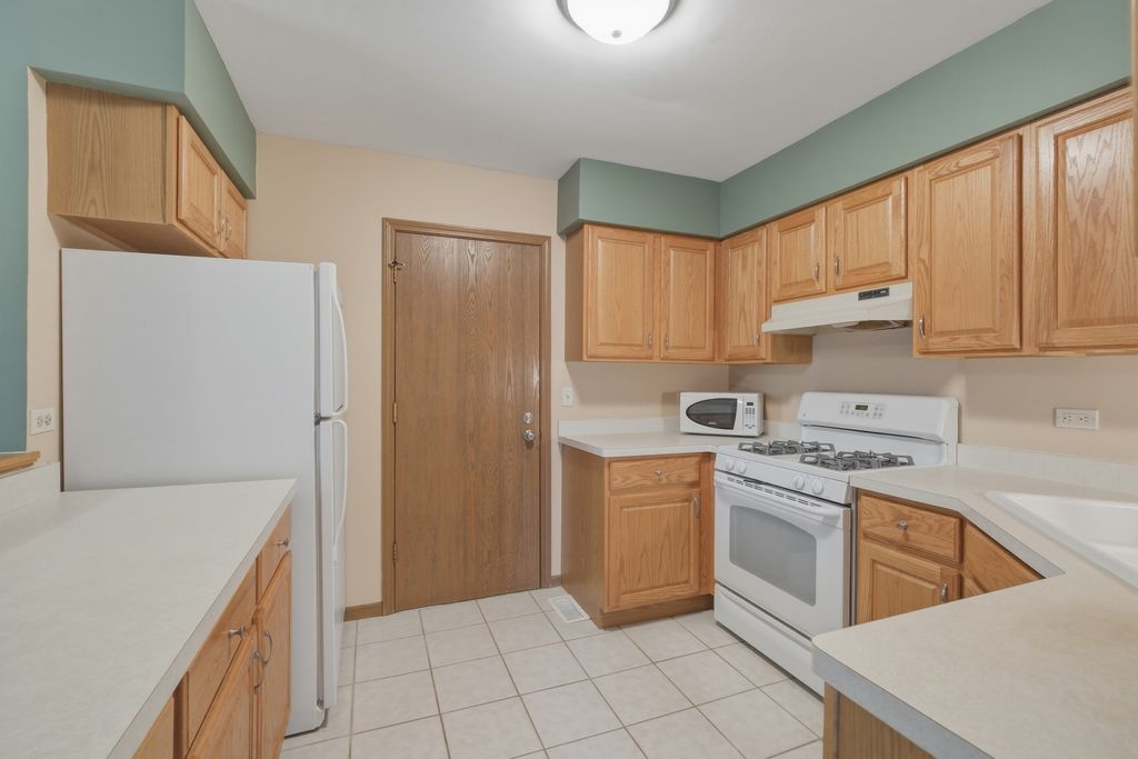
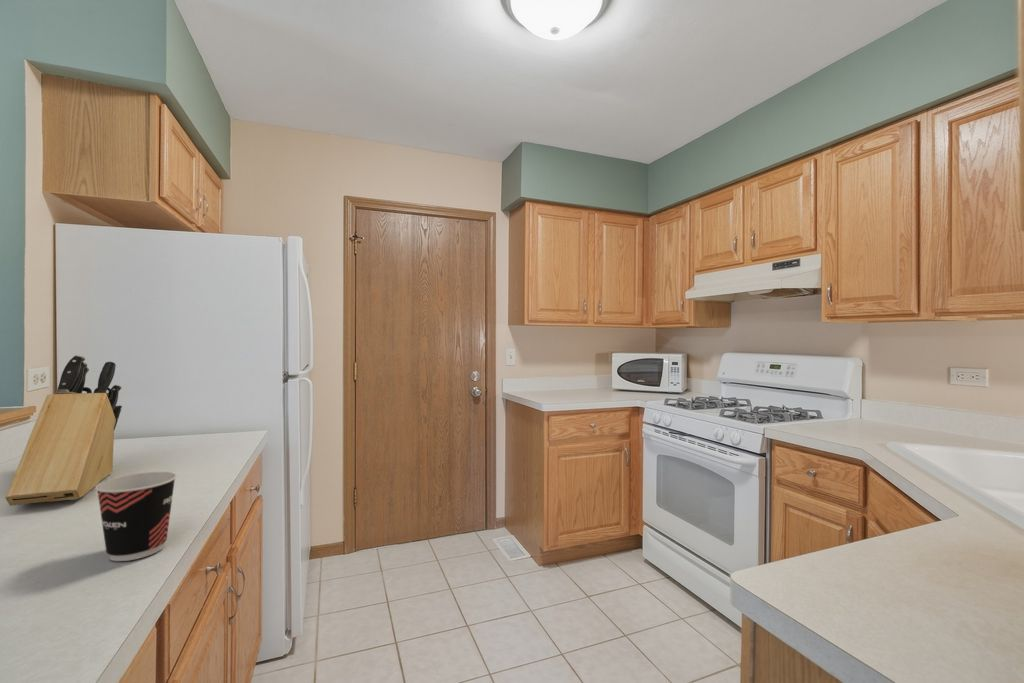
+ cup (137, 515)
+ knife block (74, 420)
